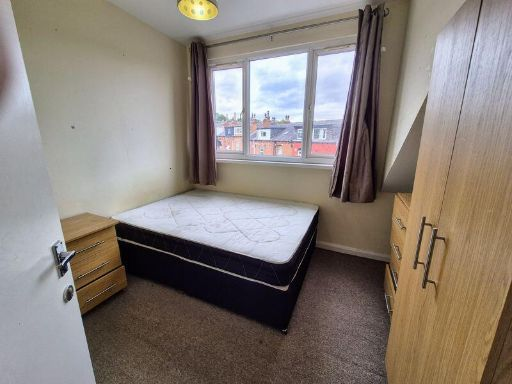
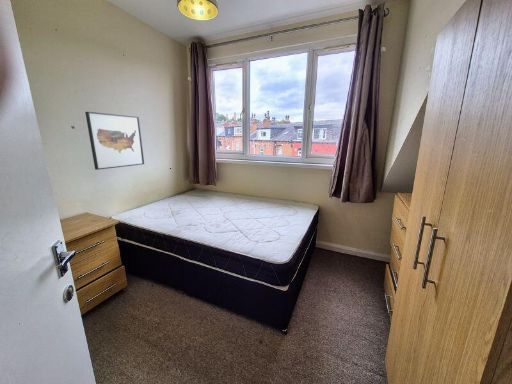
+ wall art (118, 141)
